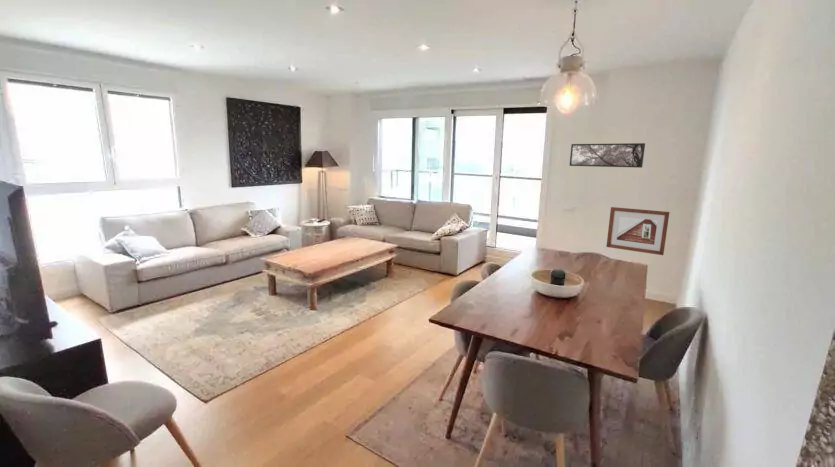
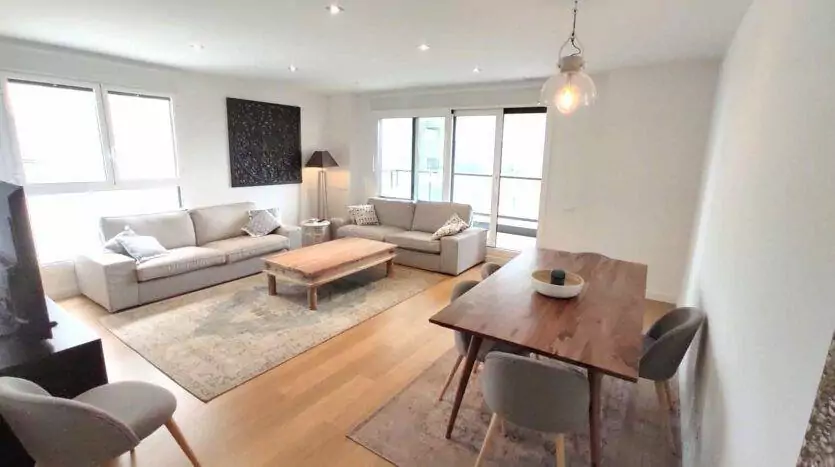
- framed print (605, 155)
- picture frame (636, 230)
